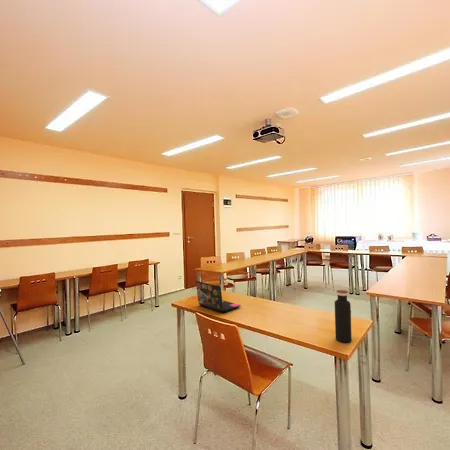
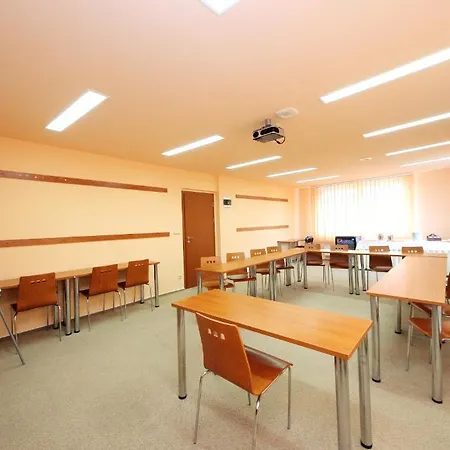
- laptop (218, 294)
- water bottle (342, 315)
